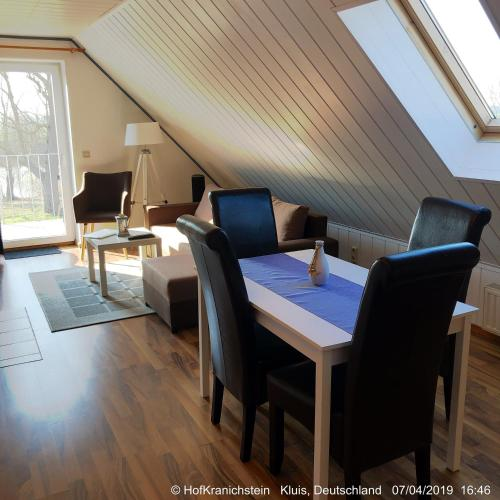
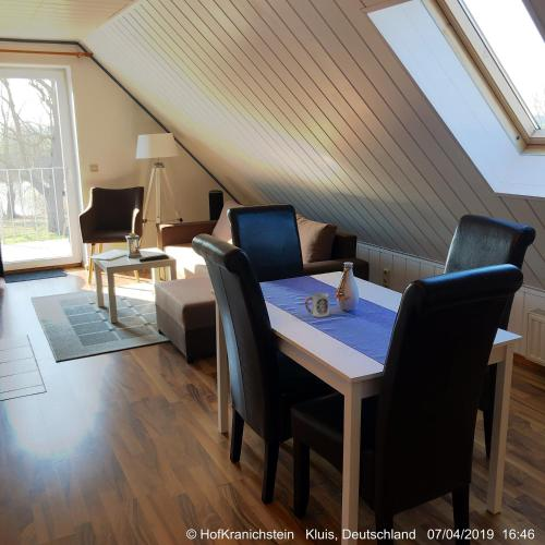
+ cup (316, 304)
